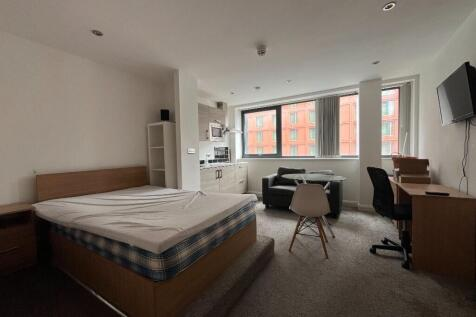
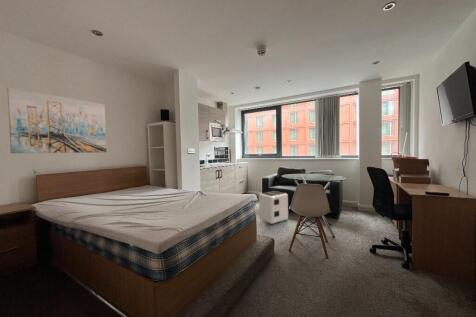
+ wall art (64, 125)
+ air purifier (273, 206)
